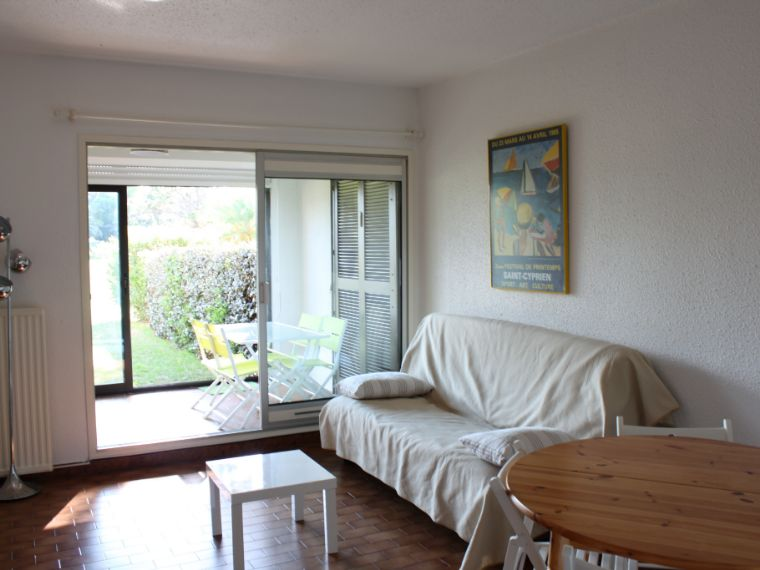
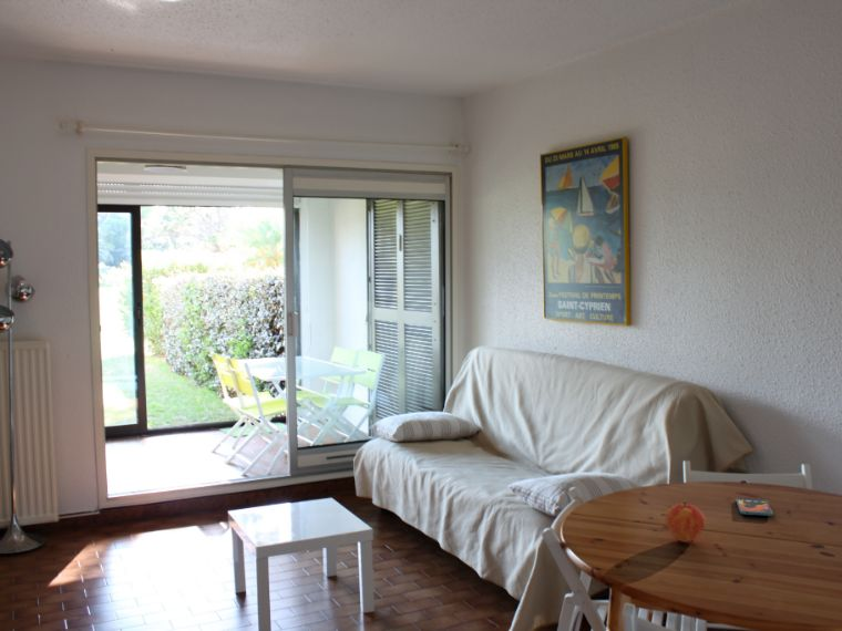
+ fruit (685, 520)
+ smartphone (753, 506)
